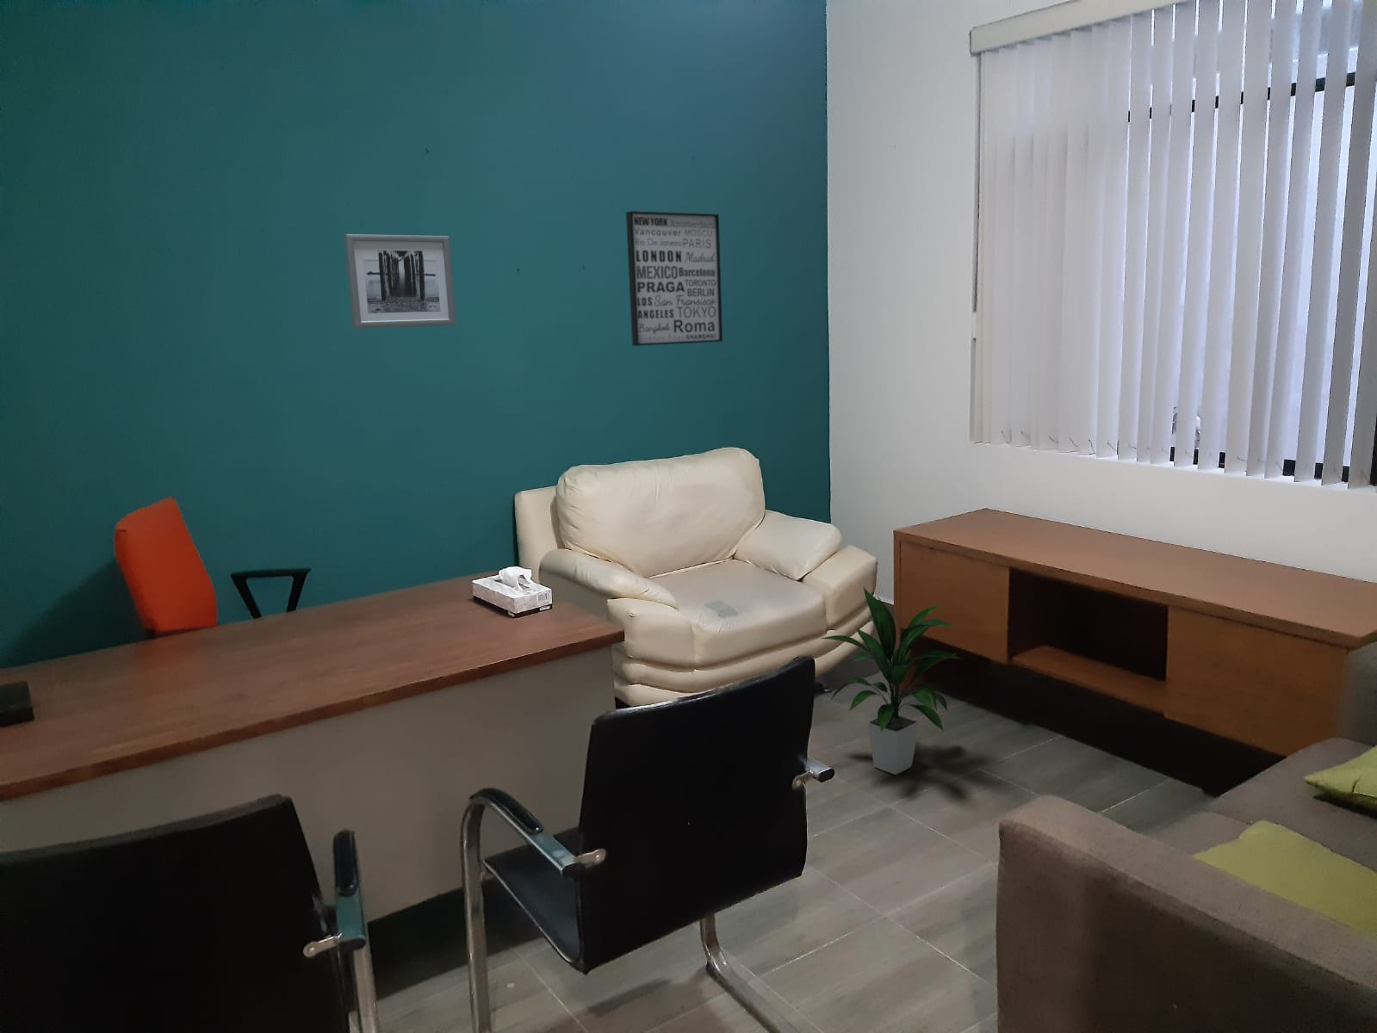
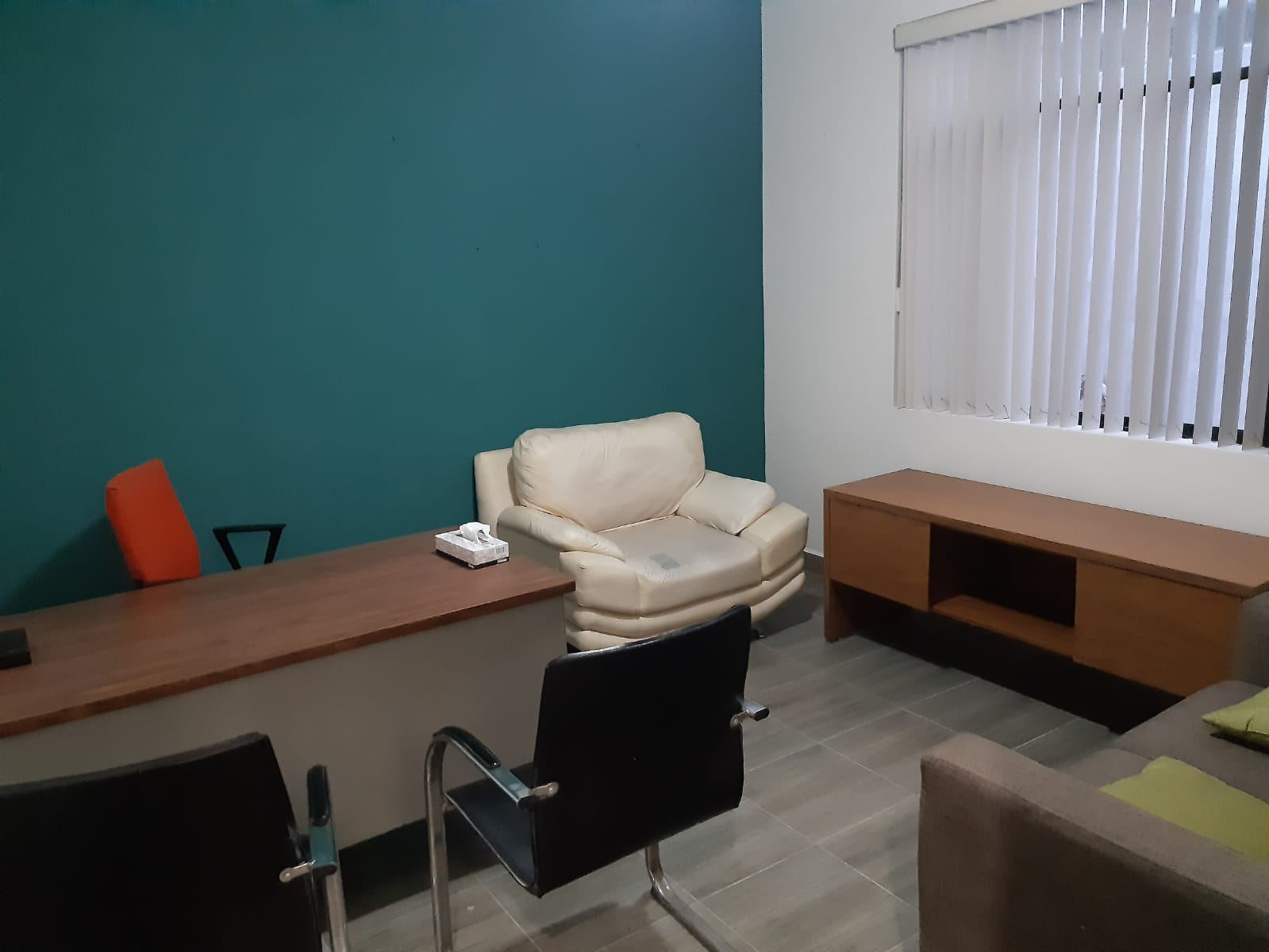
- wall art (676, 279)
- wall art (401, 281)
- indoor plant (900, 681)
